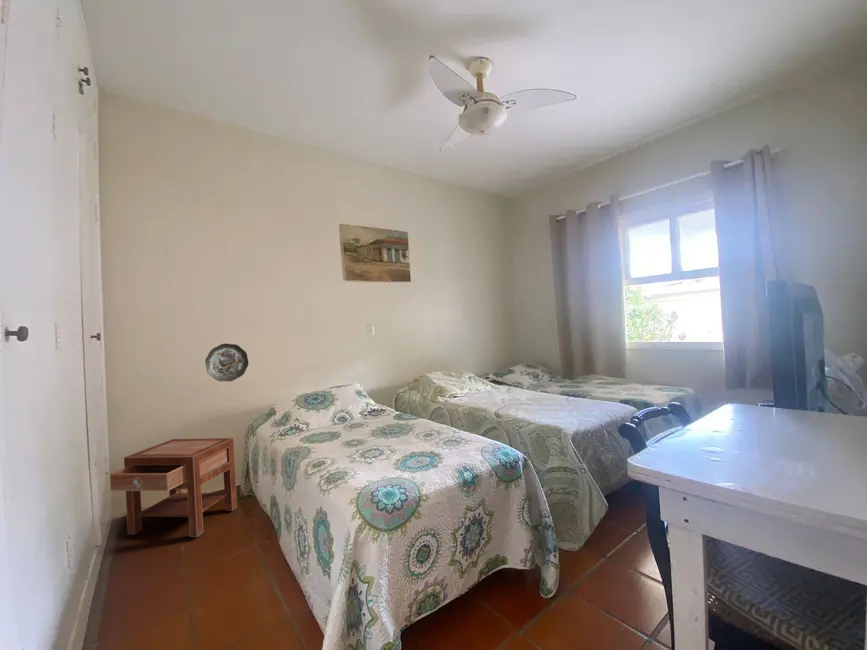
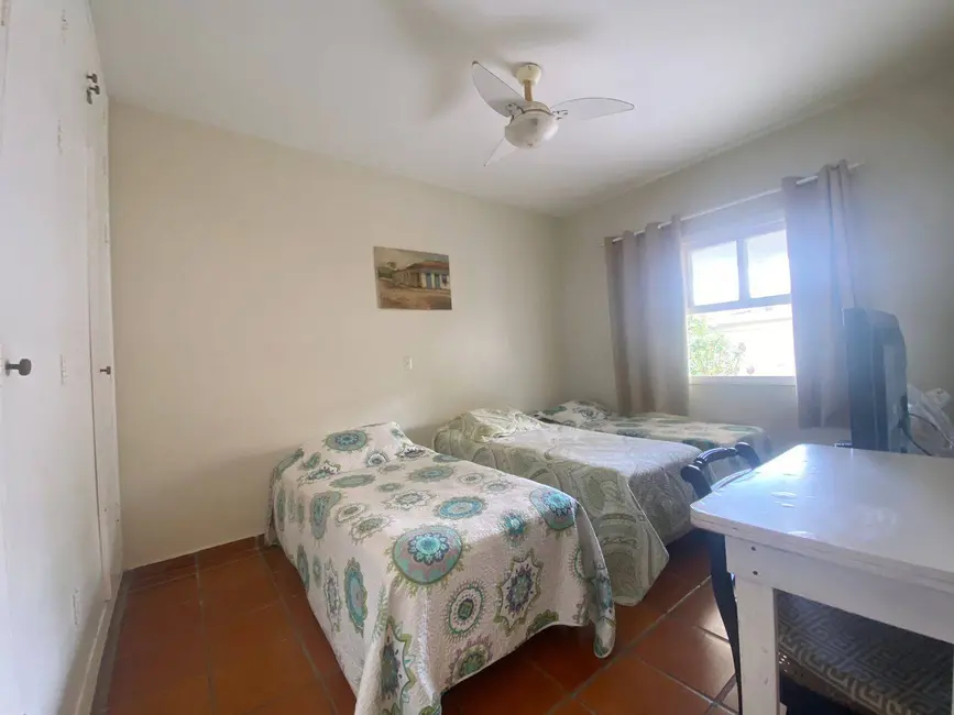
- decorative plate (227, 362)
- nightstand (178, 486)
